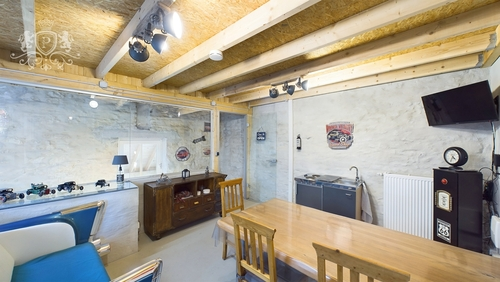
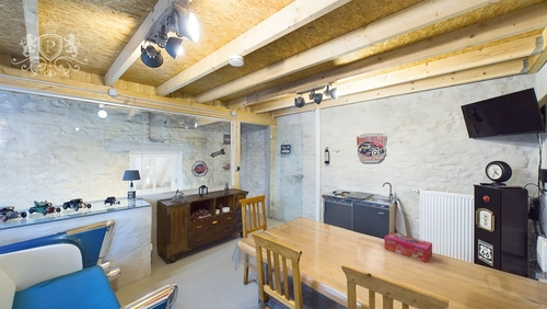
+ tissue box (407, 245)
